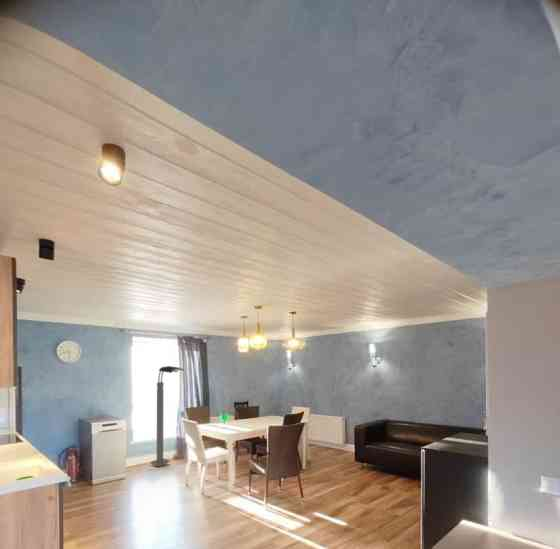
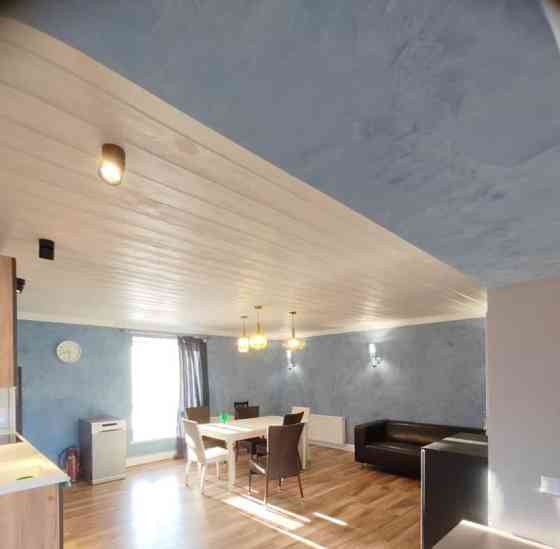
- floor lamp (162, 416)
